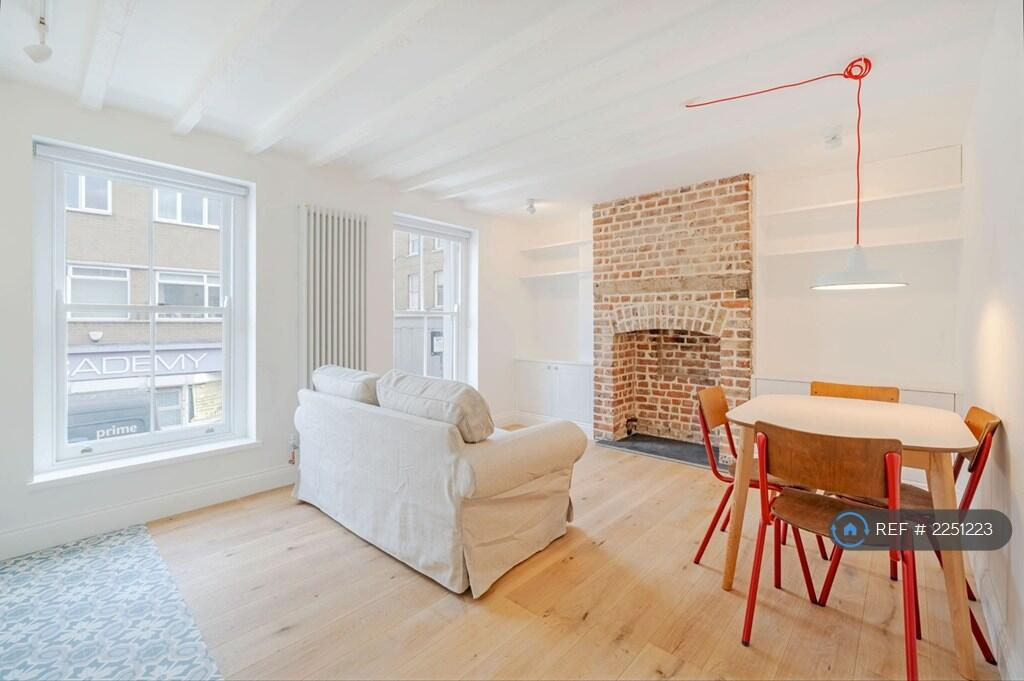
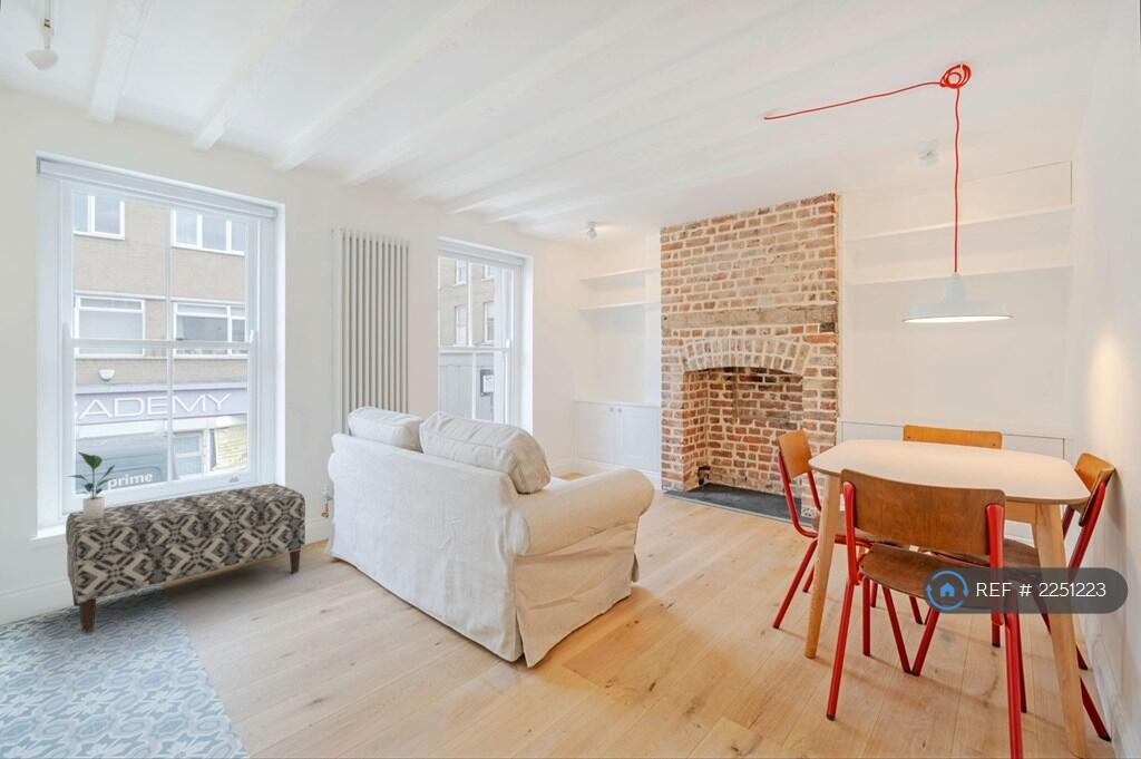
+ potted plant (97, 484)
+ bench (195, 545)
